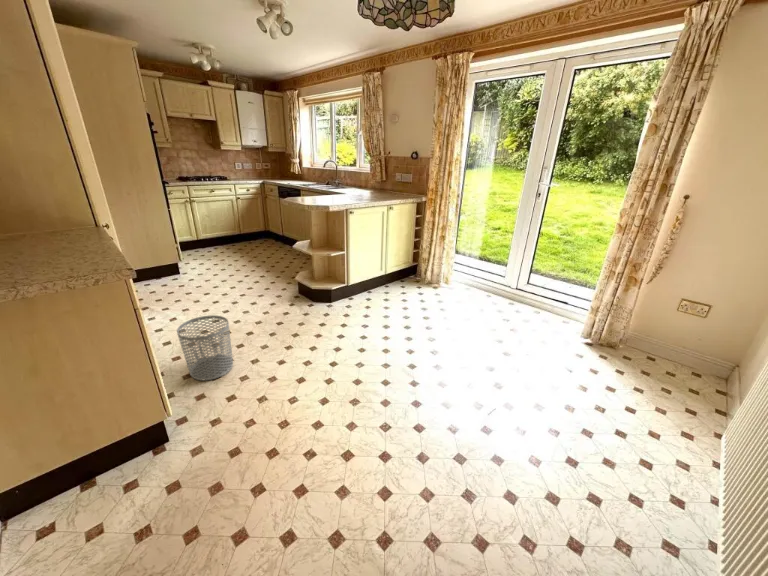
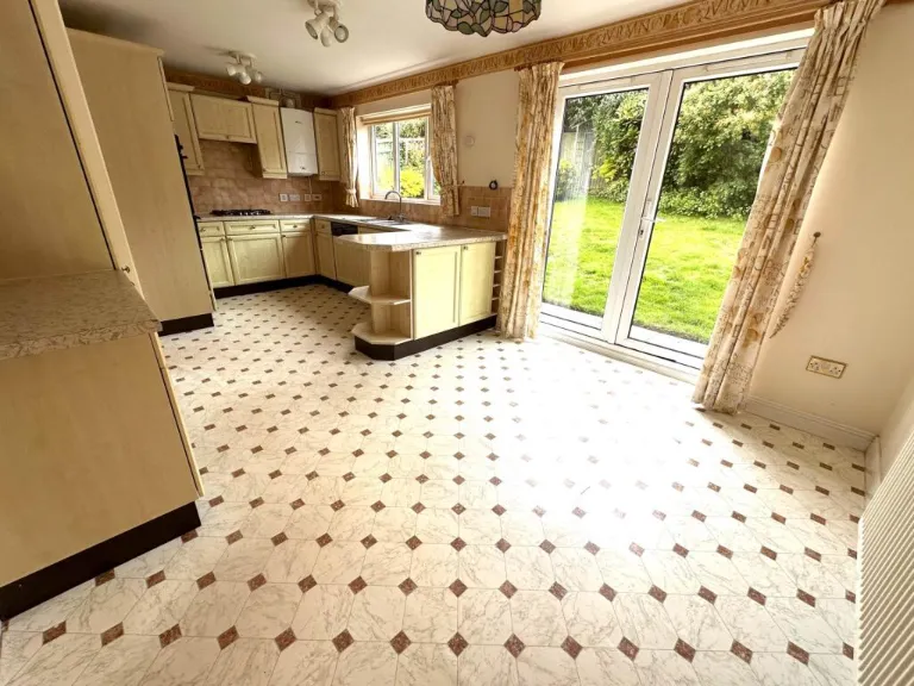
- waste bin (208, 348)
